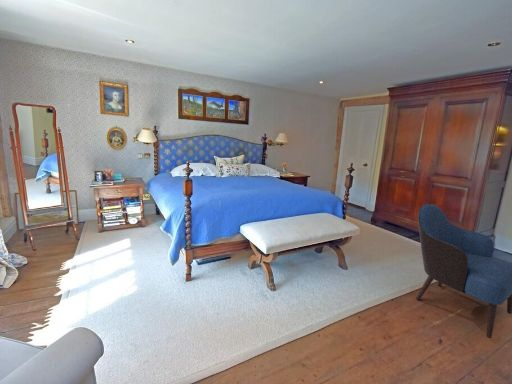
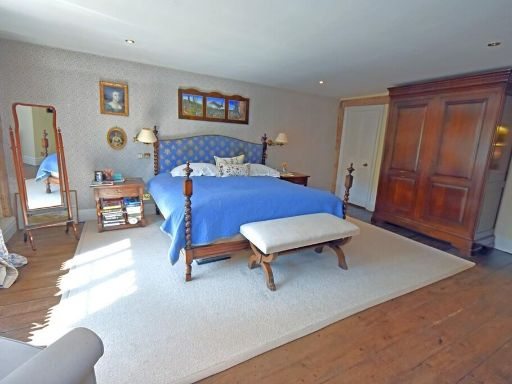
- armchair (461, 259)
